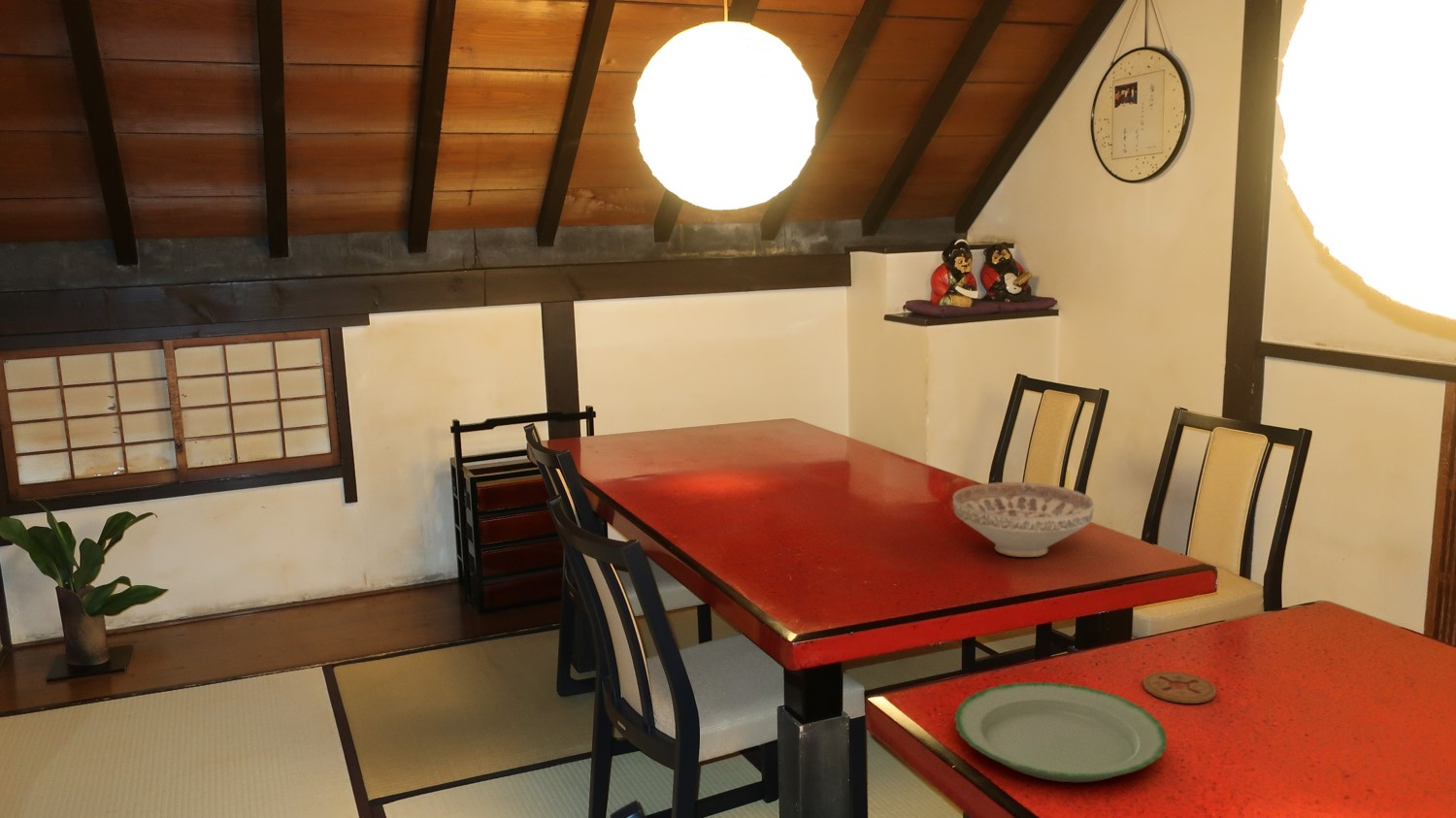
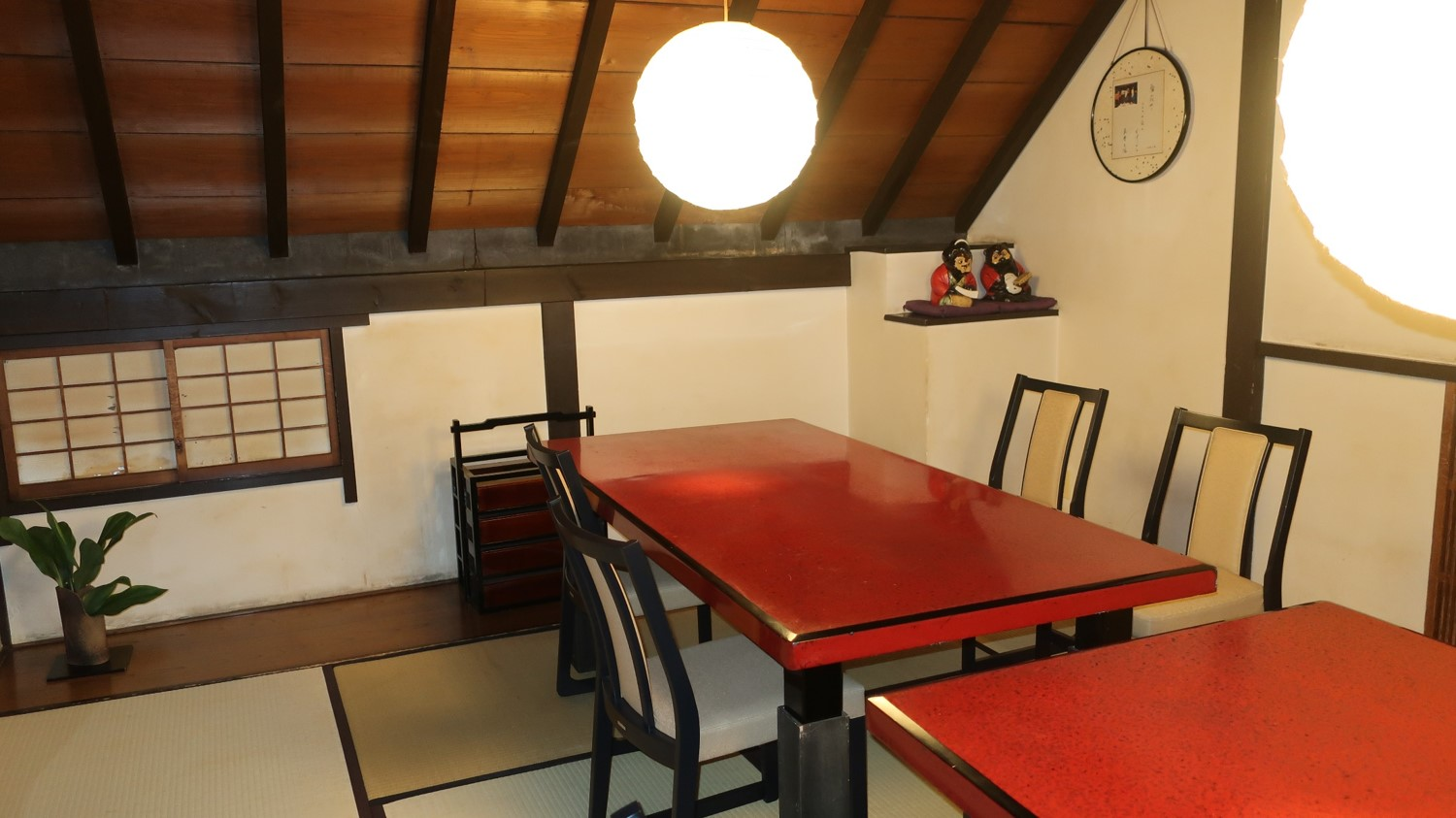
- plate (1057, 735)
- coaster (1178, 687)
- decorative bowl (1021, 524)
